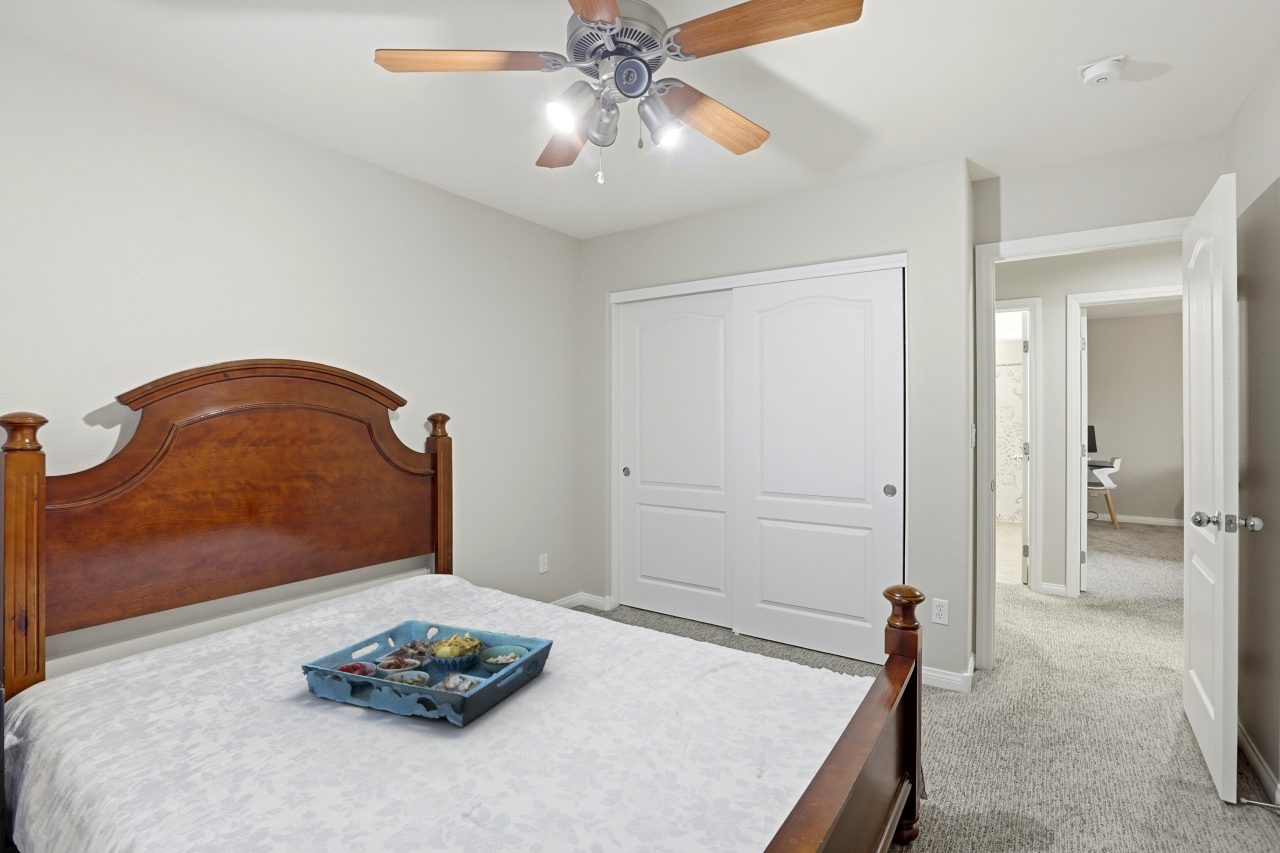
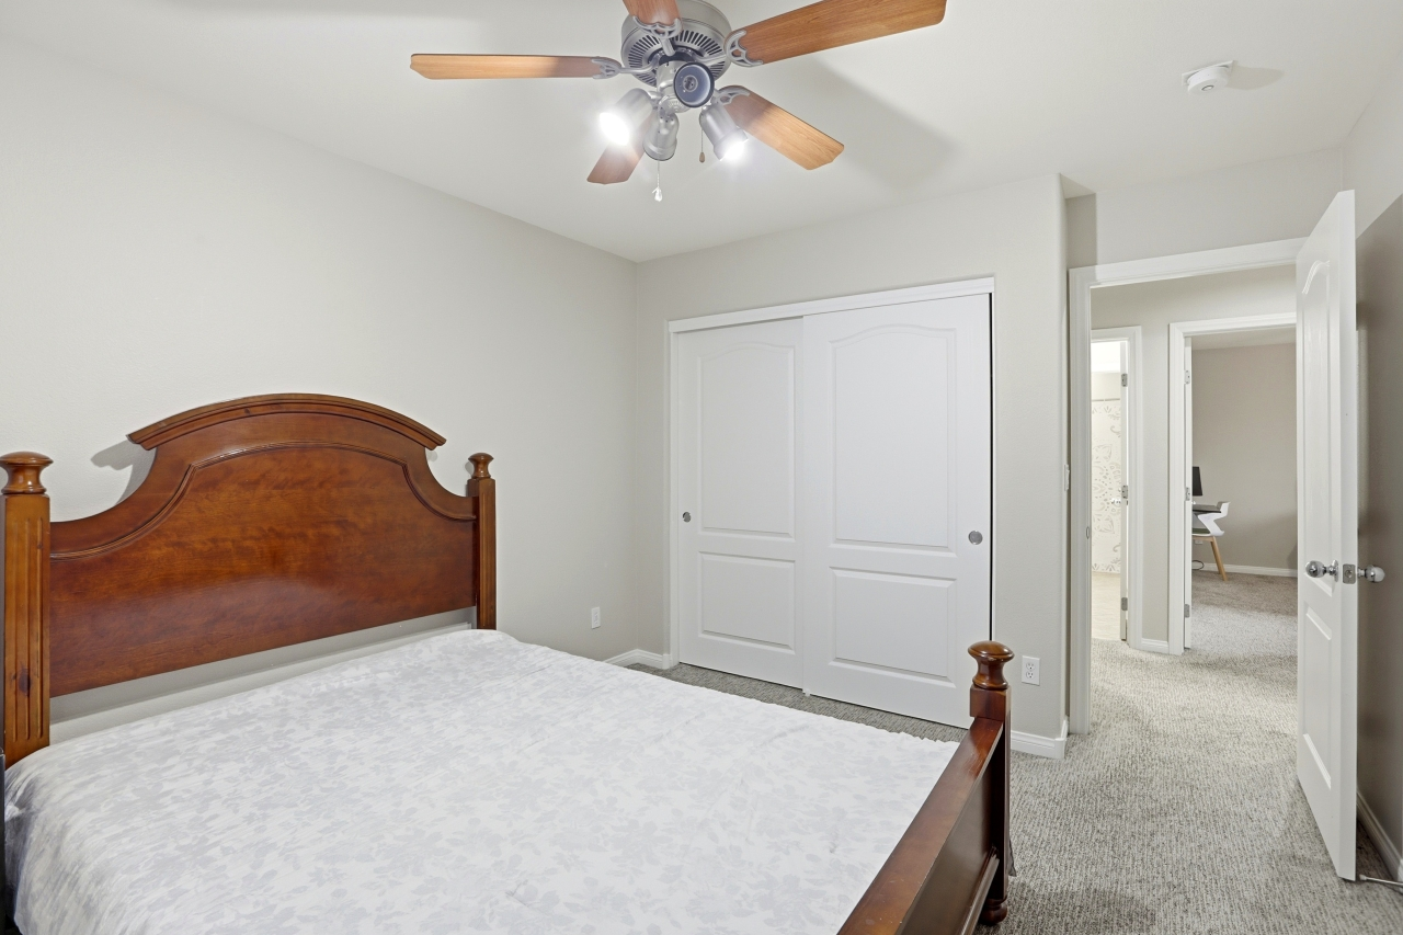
- serving tray (434, 664)
